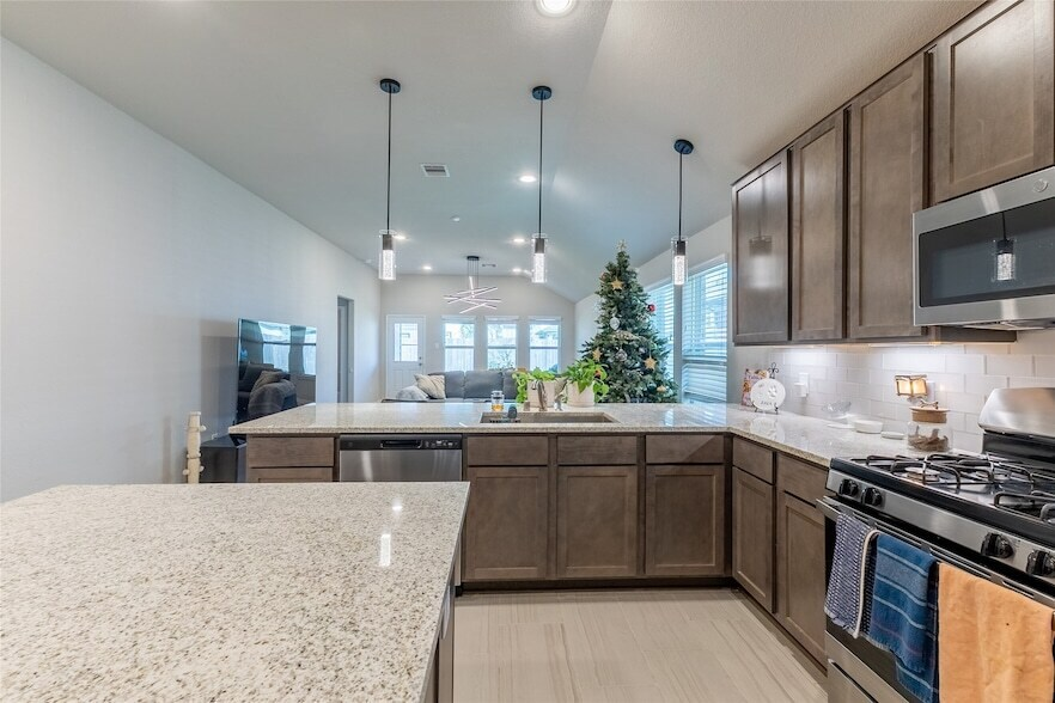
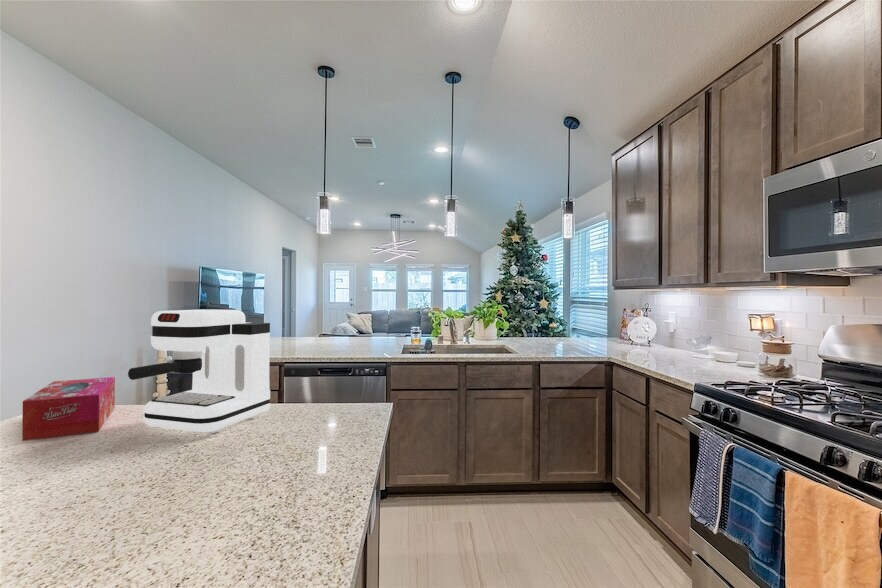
+ coffee maker (206, 366)
+ tissue box (74, 404)
